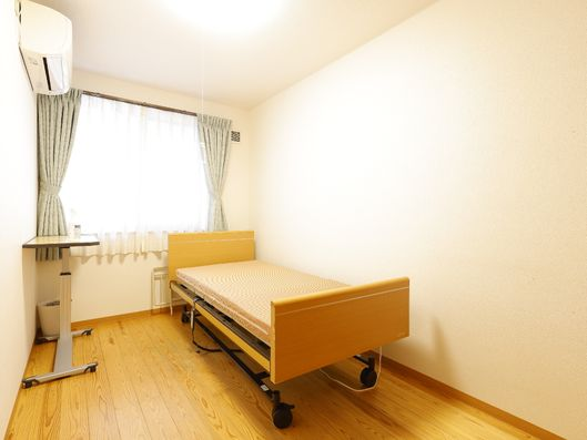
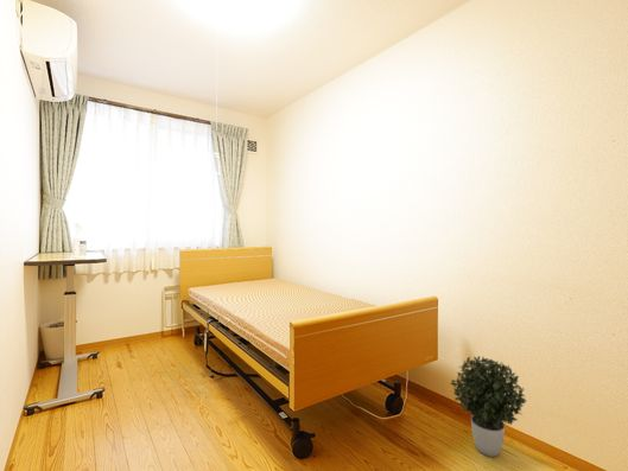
+ potted plant (488, 405)
